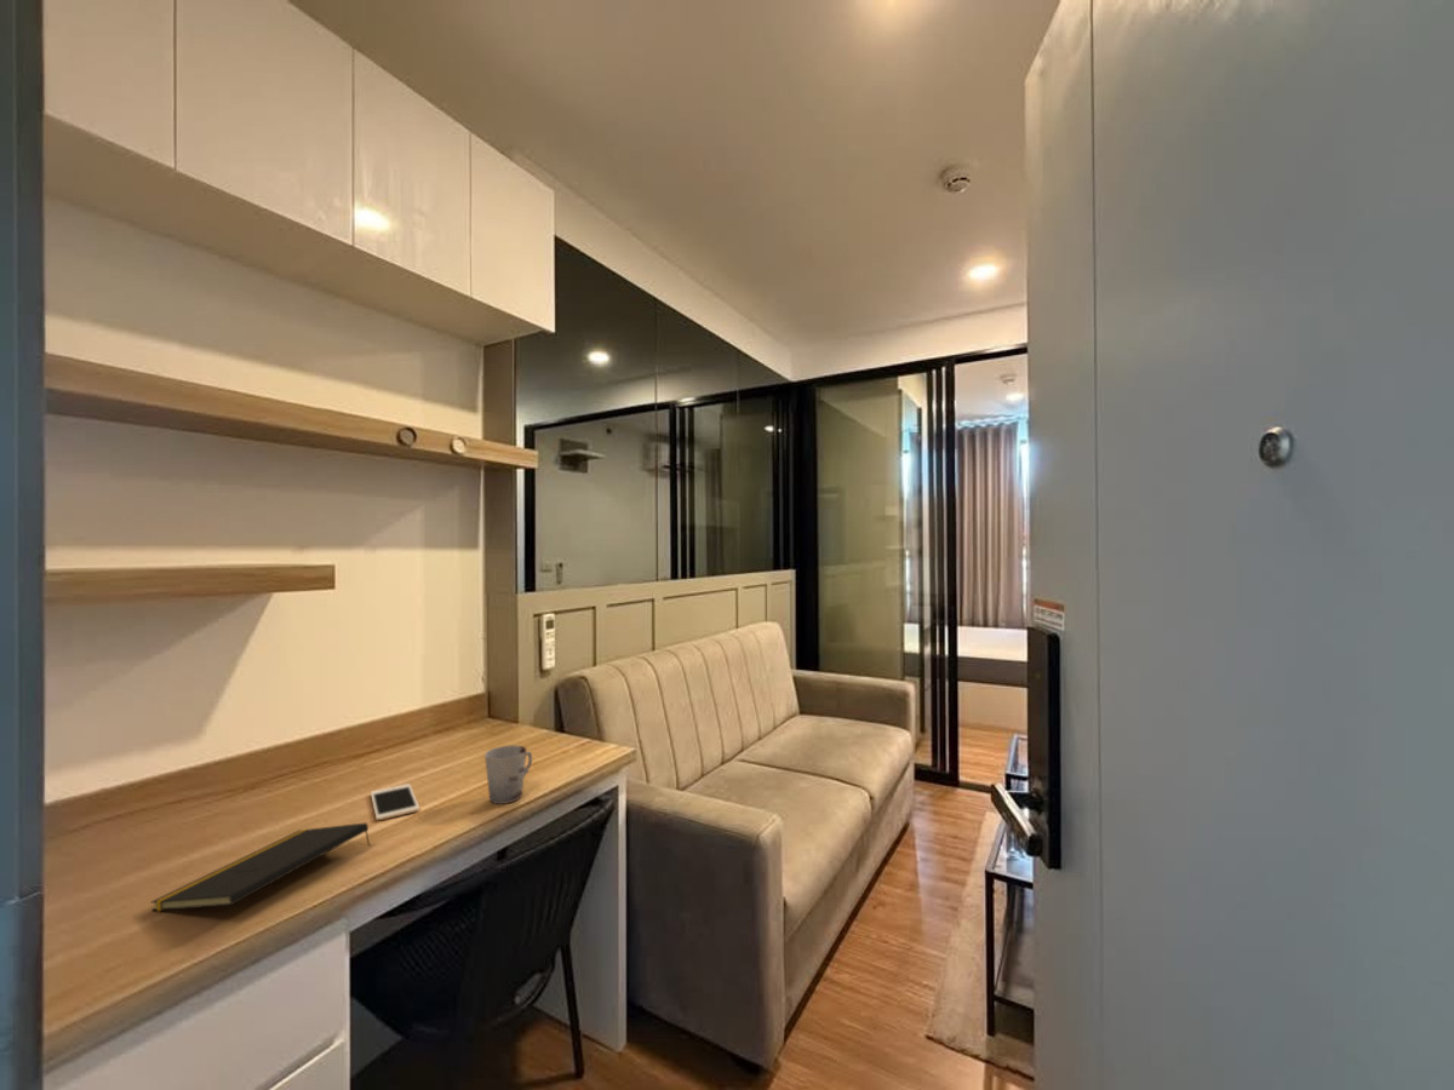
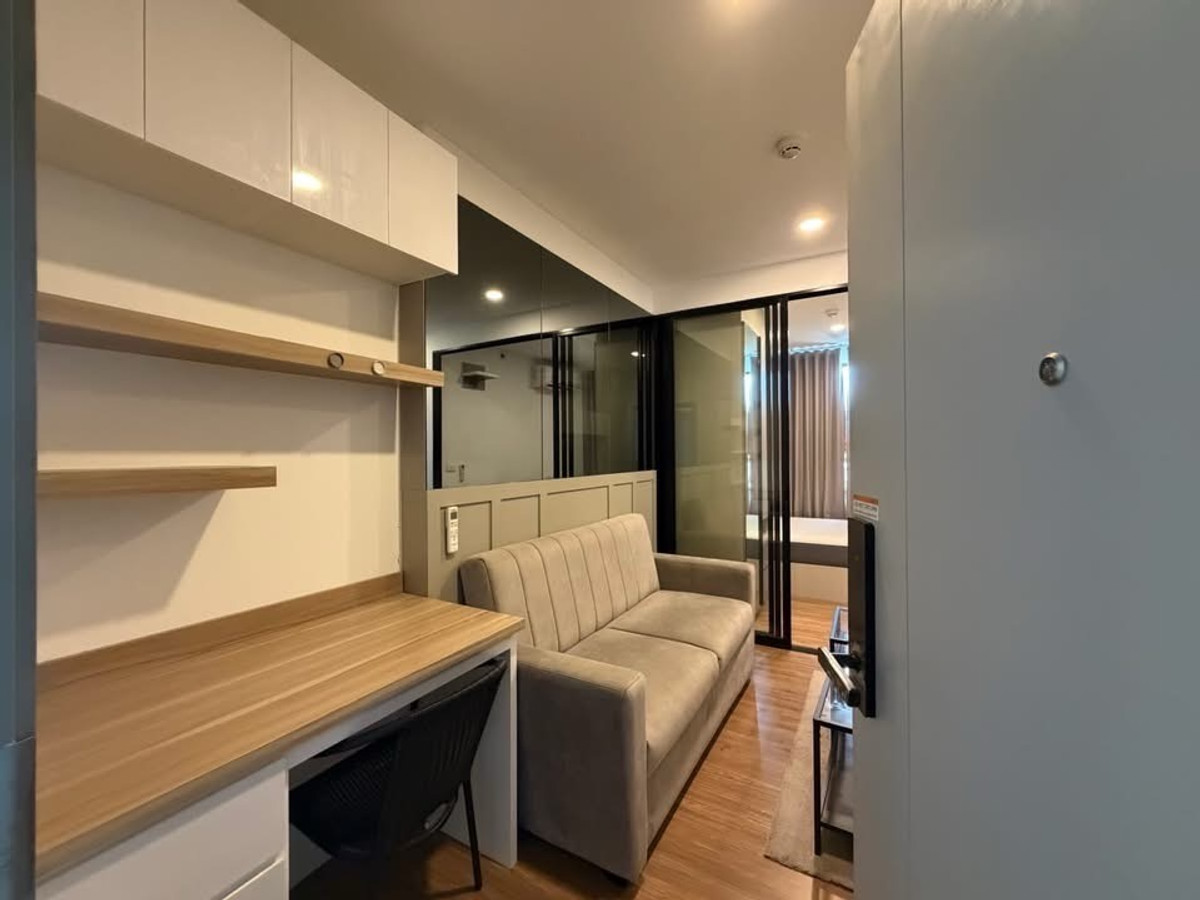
- cup (511, 771)
- notepad (269, 862)
- cell phone (394, 801)
